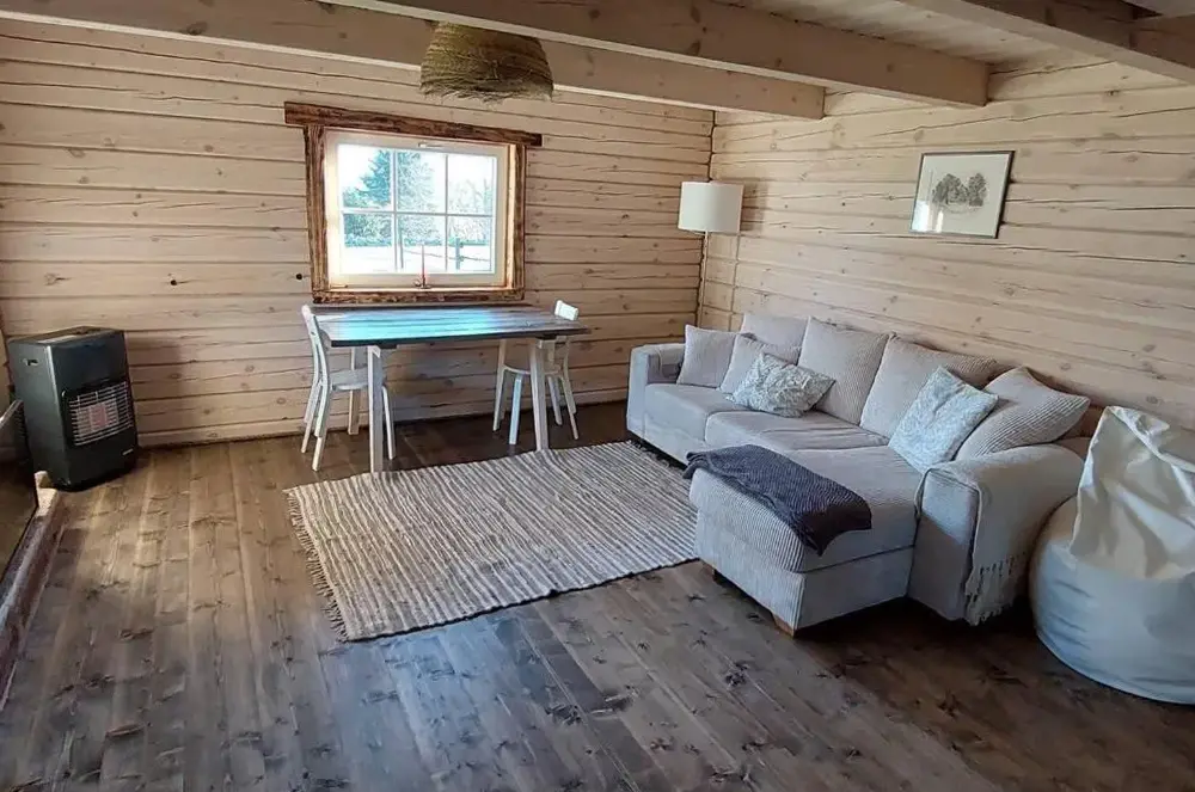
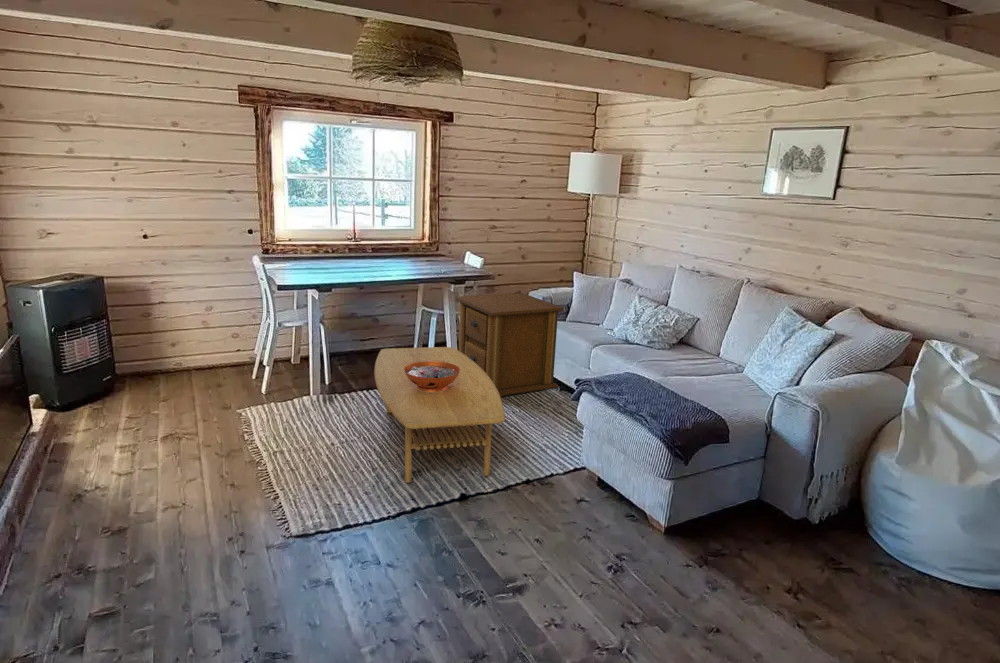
+ decorative bowl (432, 377)
+ side table (506, 341)
+ coffee table (433, 410)
